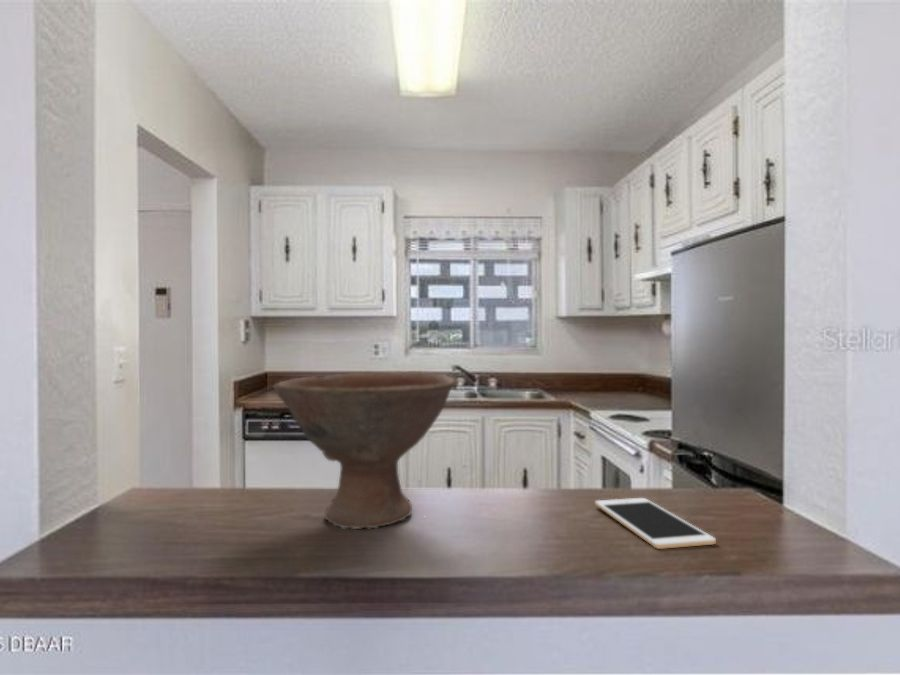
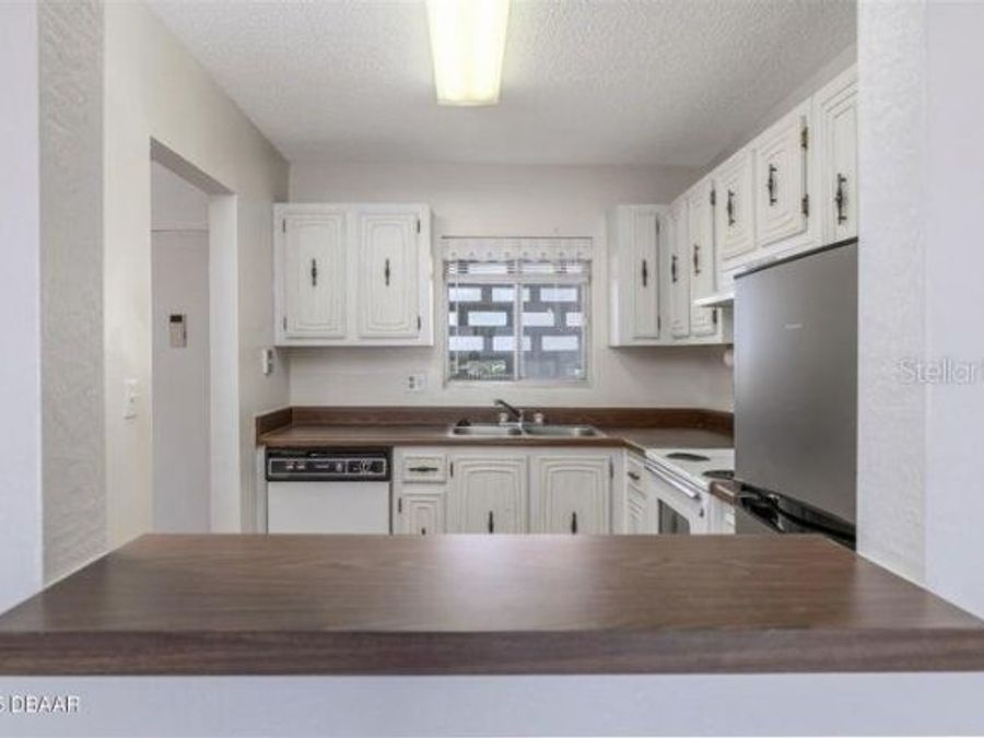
- bowl (372, 443)
- cell phone (649, 520)
